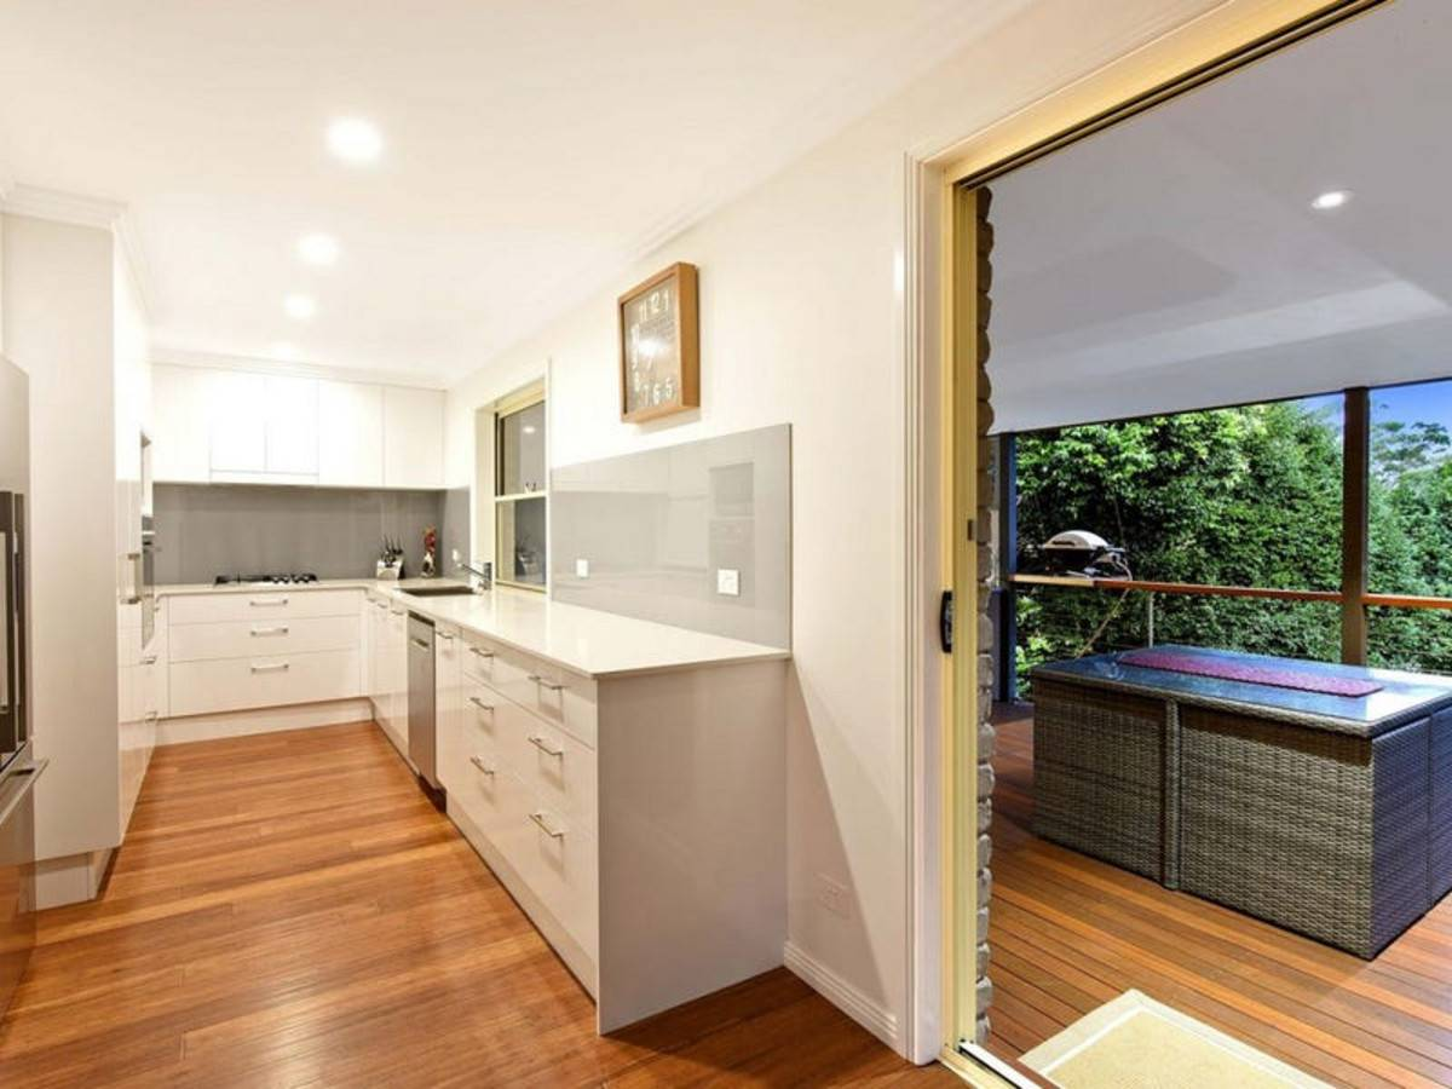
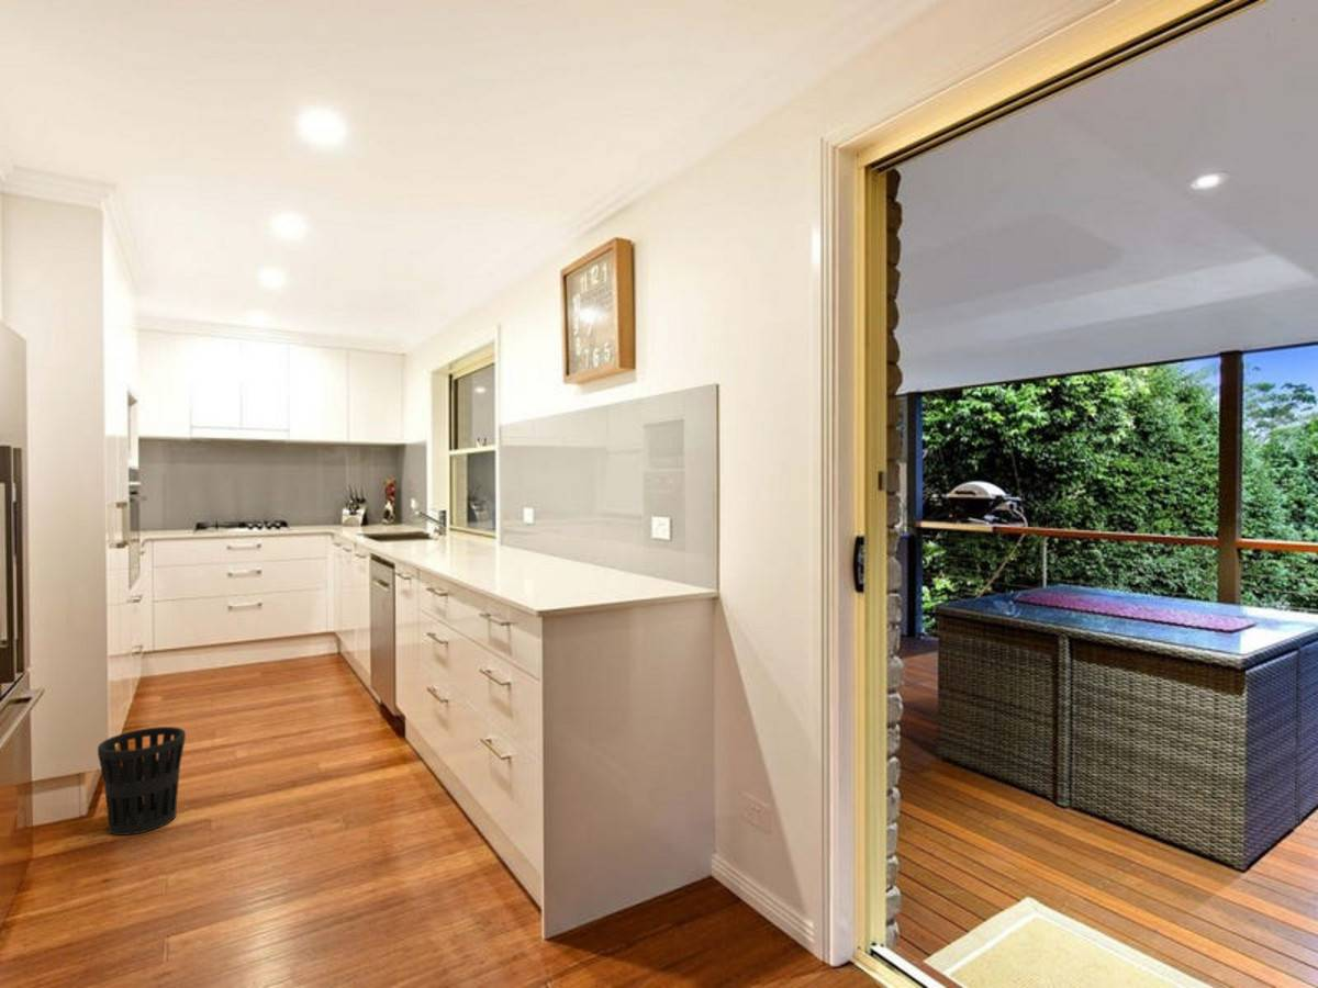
+ wastebasket (143, 779)
